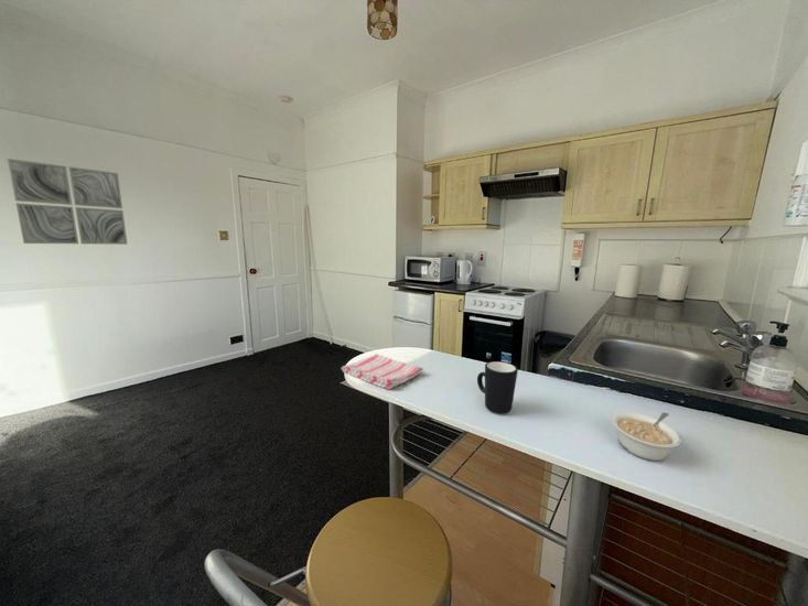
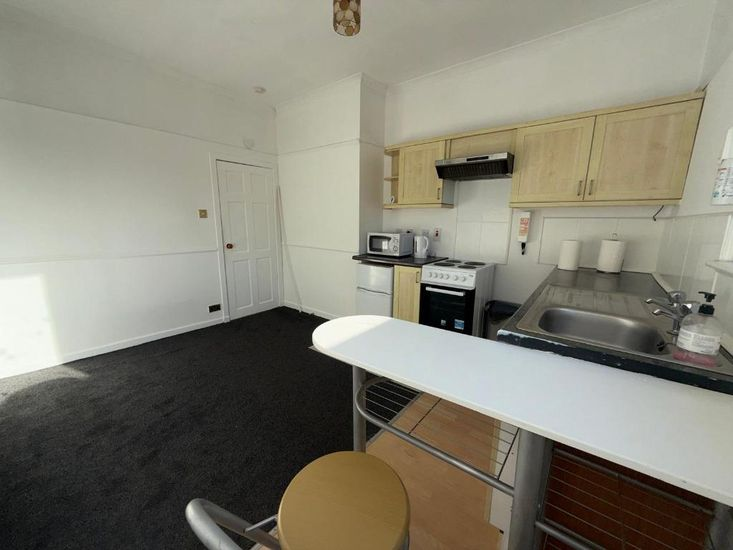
- legume (643, 434)
- wall art (72, 207)
- mug (494, 386)
- dish towel (381, 368)
